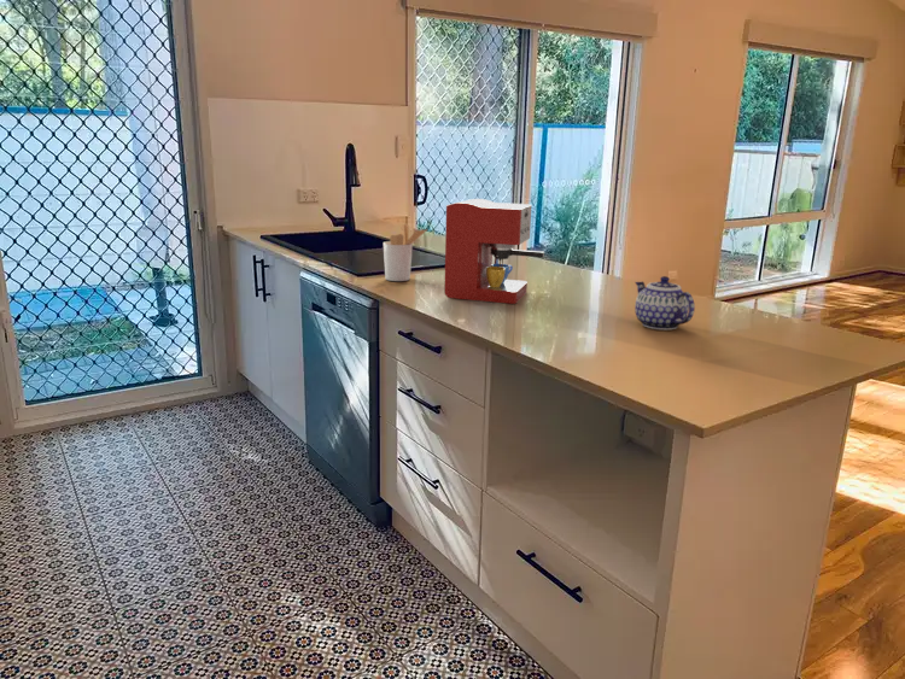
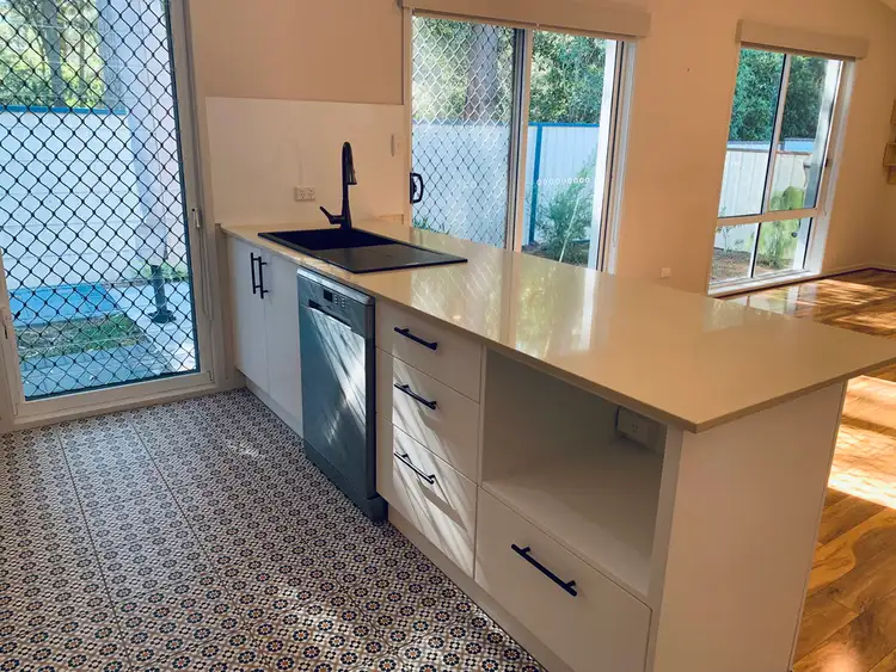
- coffee maker (486, 248)
- utensil holder (404, 252)
- teapot (661, 300)
